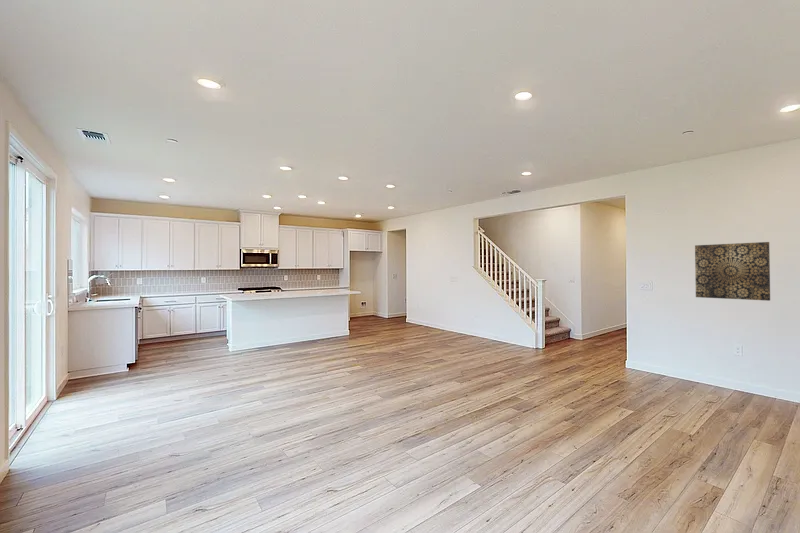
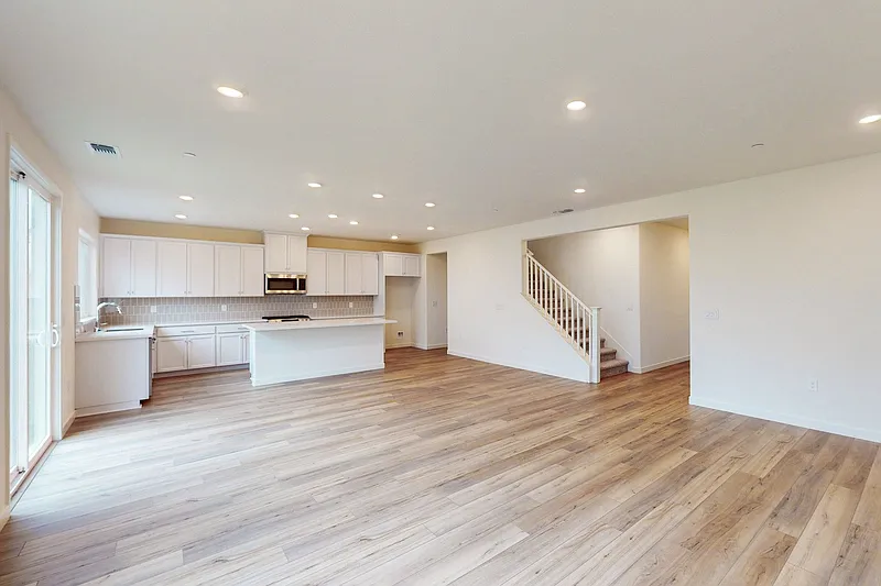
- wall art (730, 271)
